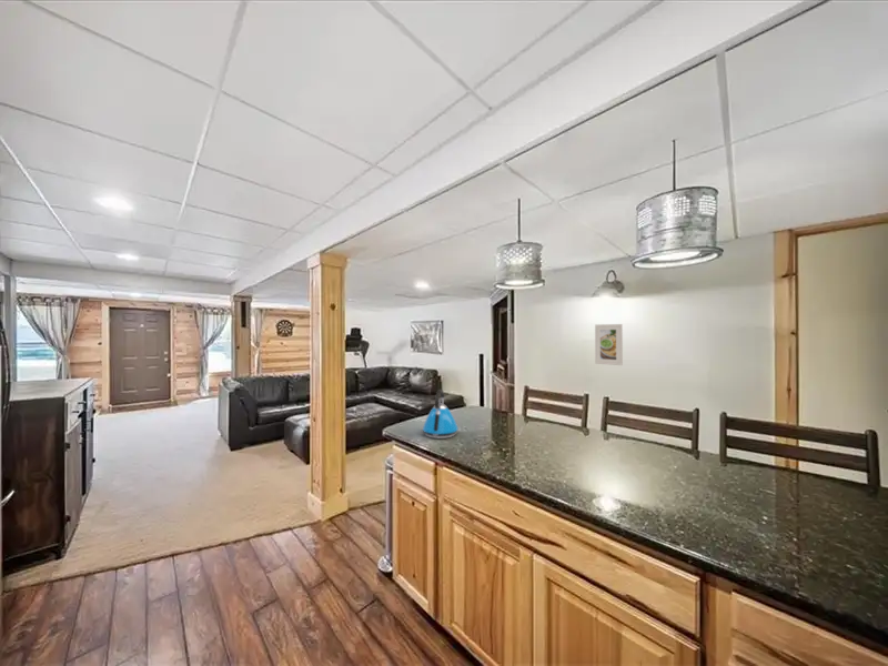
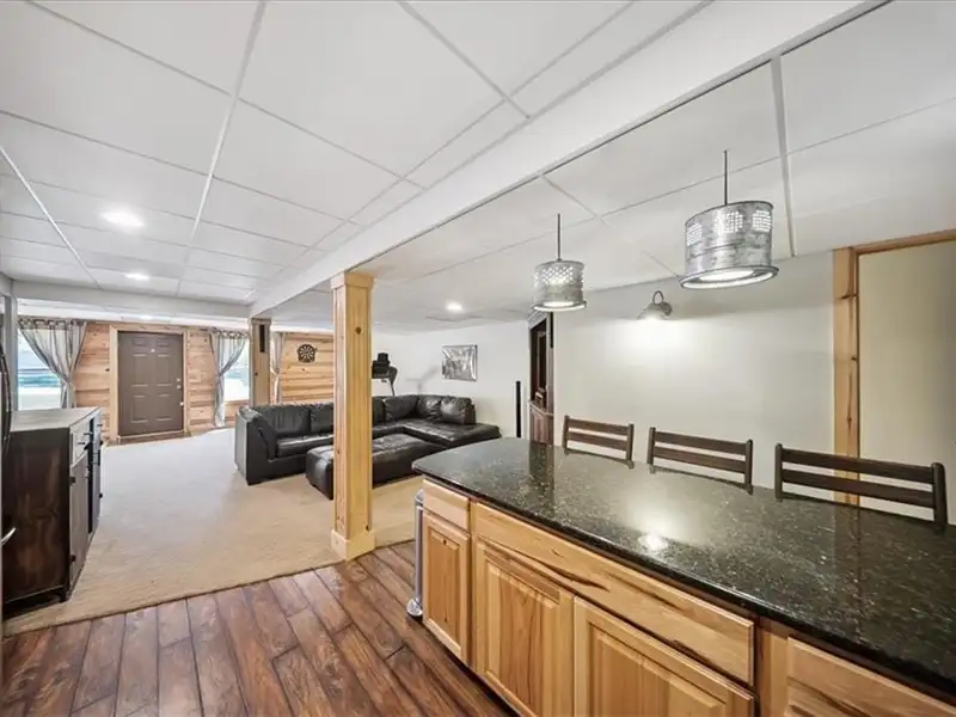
- kettle (440, 412)
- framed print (608, 344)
